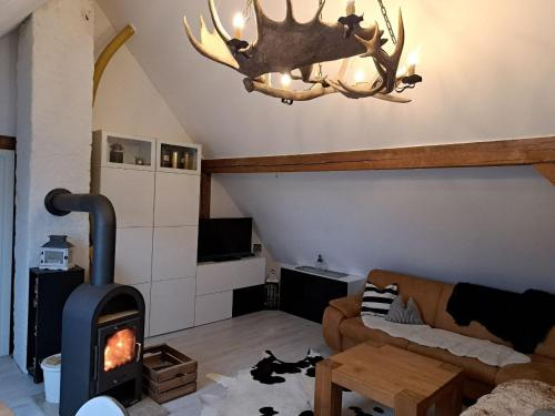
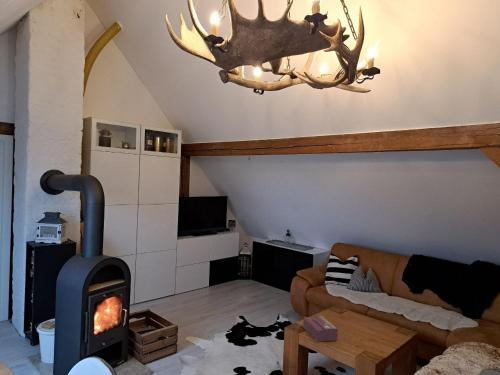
+ tissue box (319, 328)
